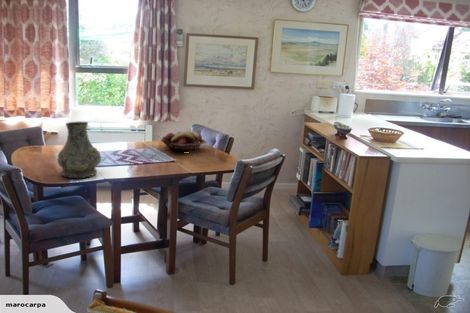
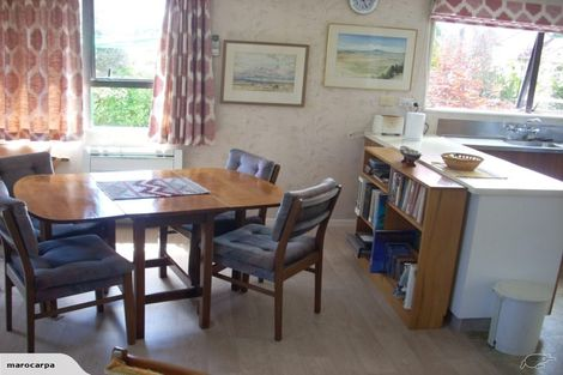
- vase (79, 148)
- fruit basket (183, 139)
